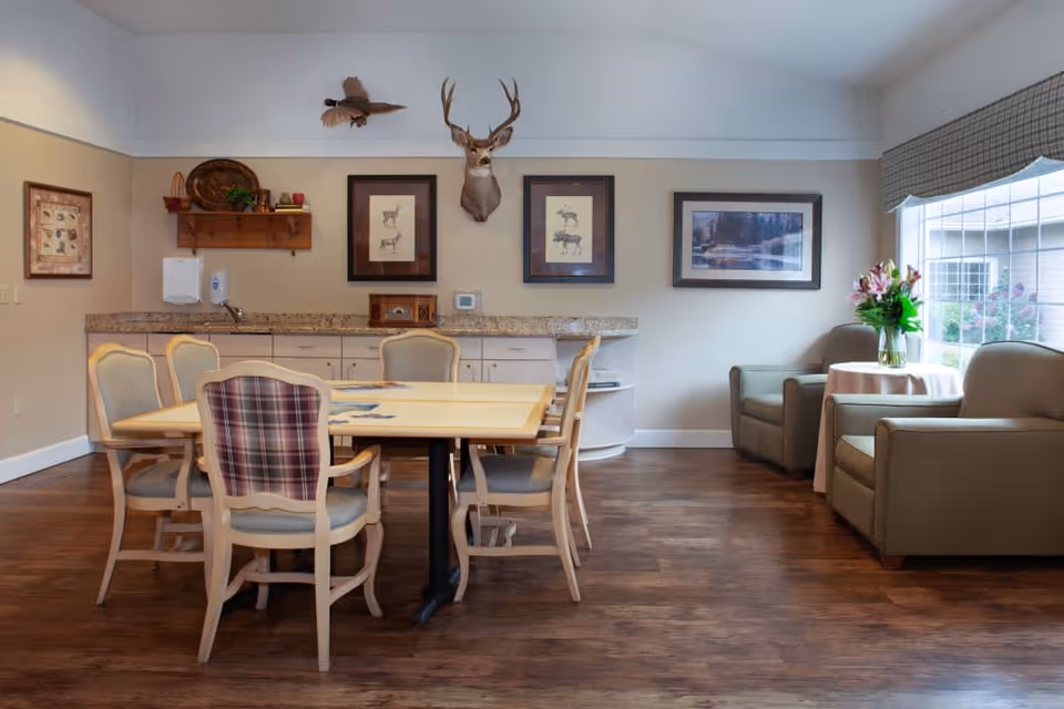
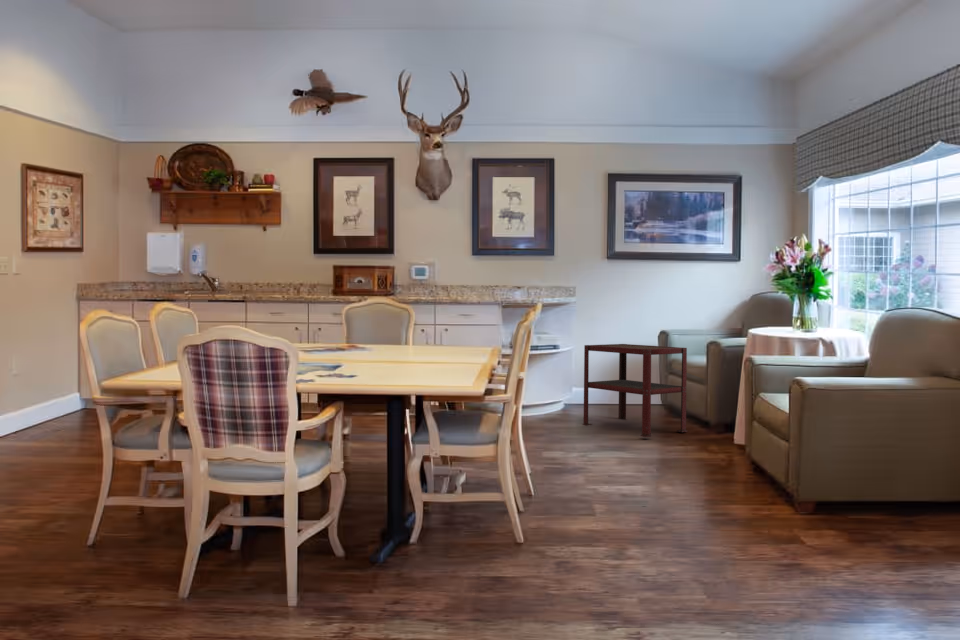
+ side table (633, 387)
